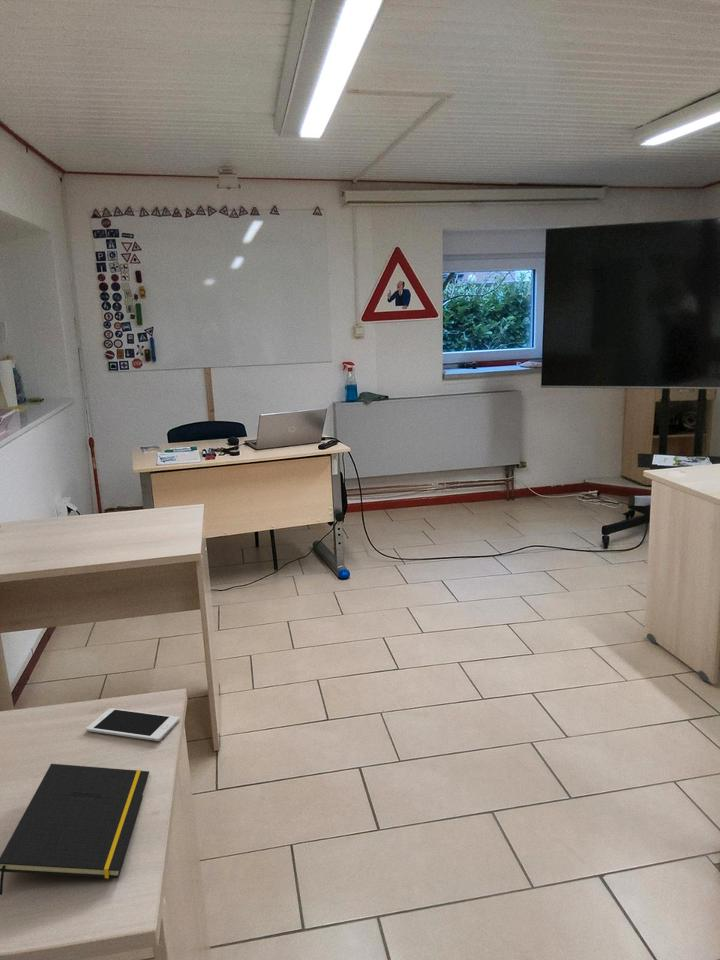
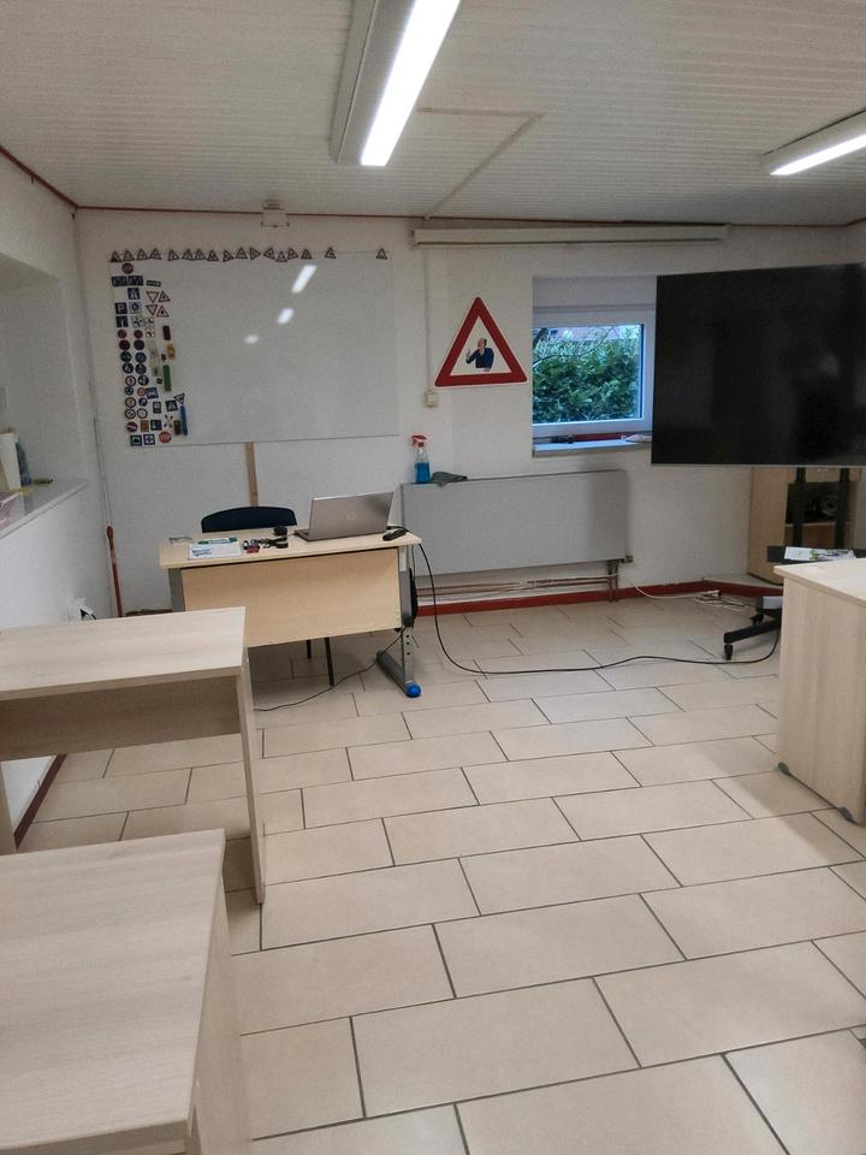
- notepad (81, 815)
- cell phone (133, 724)
